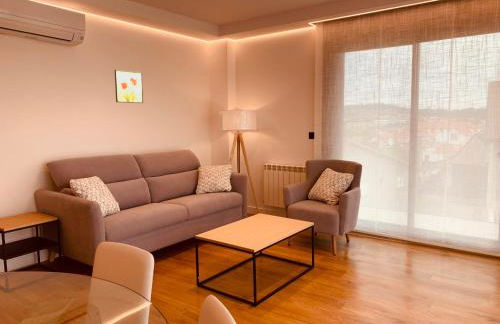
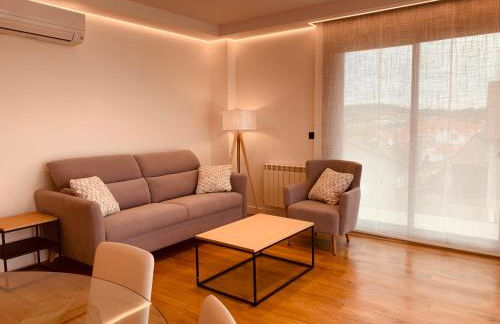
- wall art (129, 87)
